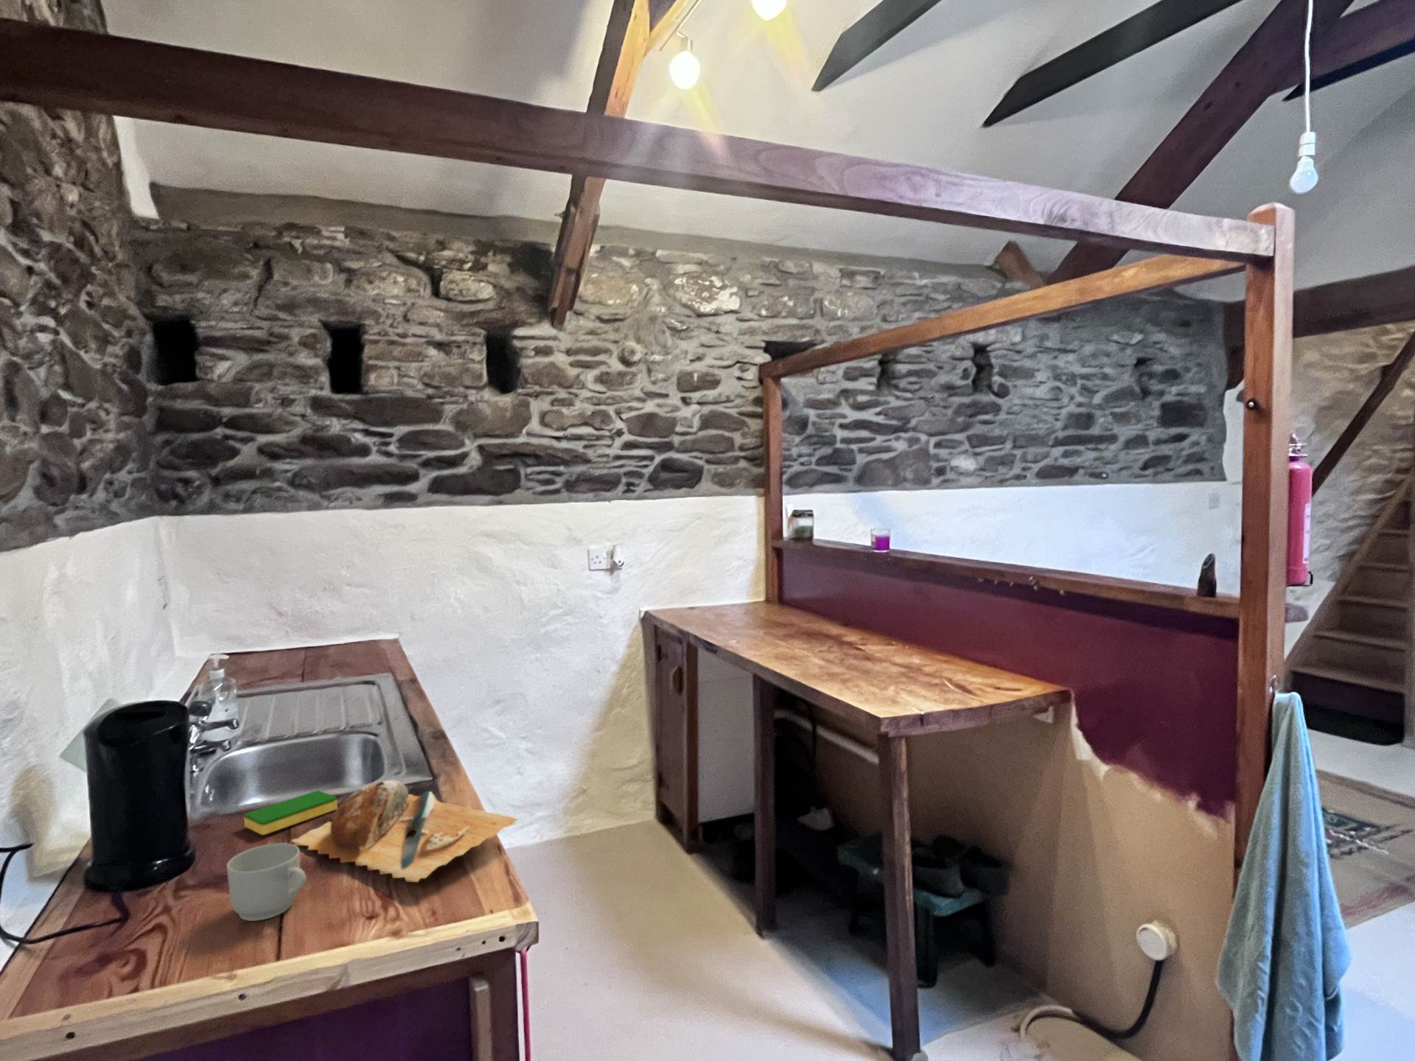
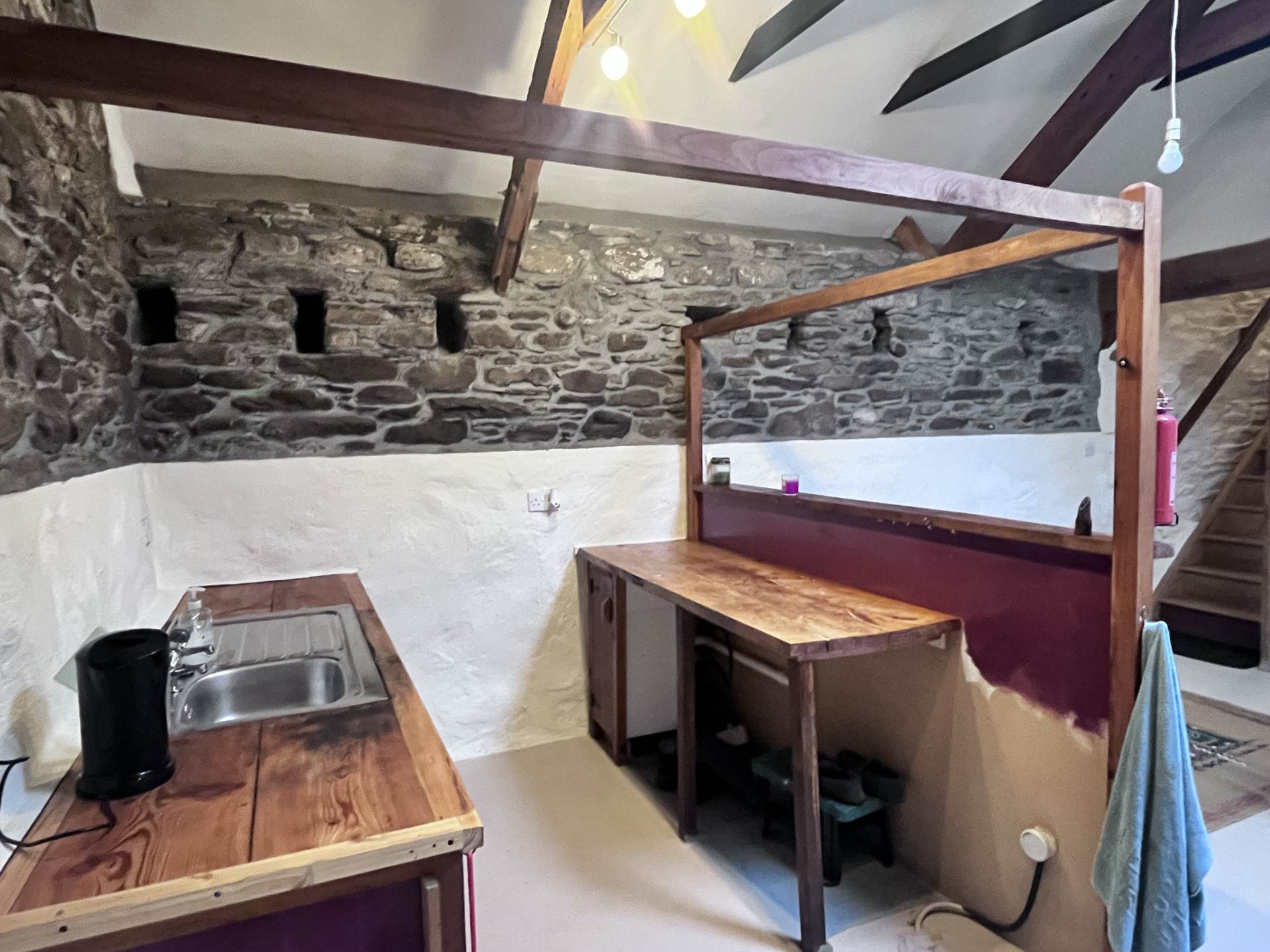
- mug (272, 884)
- dish sponge (291, 811)
- chopping board (403, 815)
